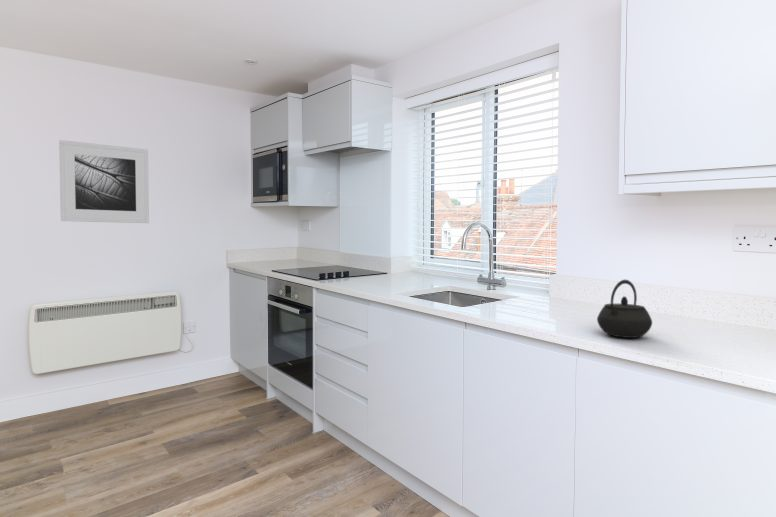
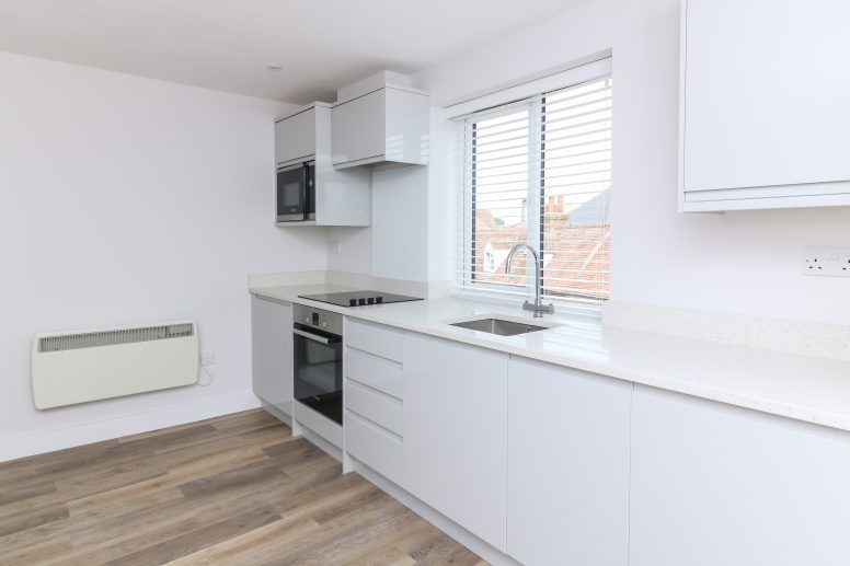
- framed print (106, 183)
- kettle (626, 307)
